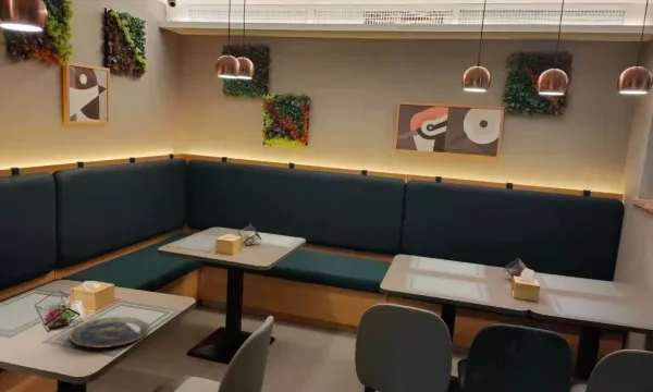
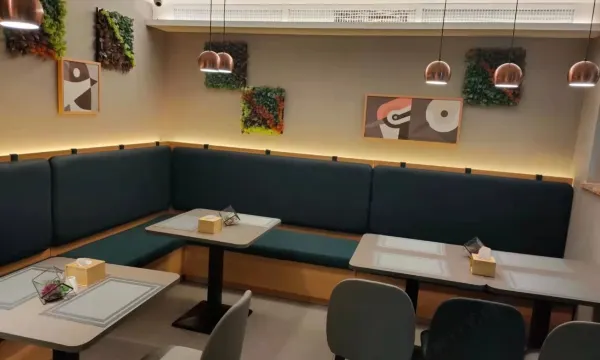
- plate (110, 332)
